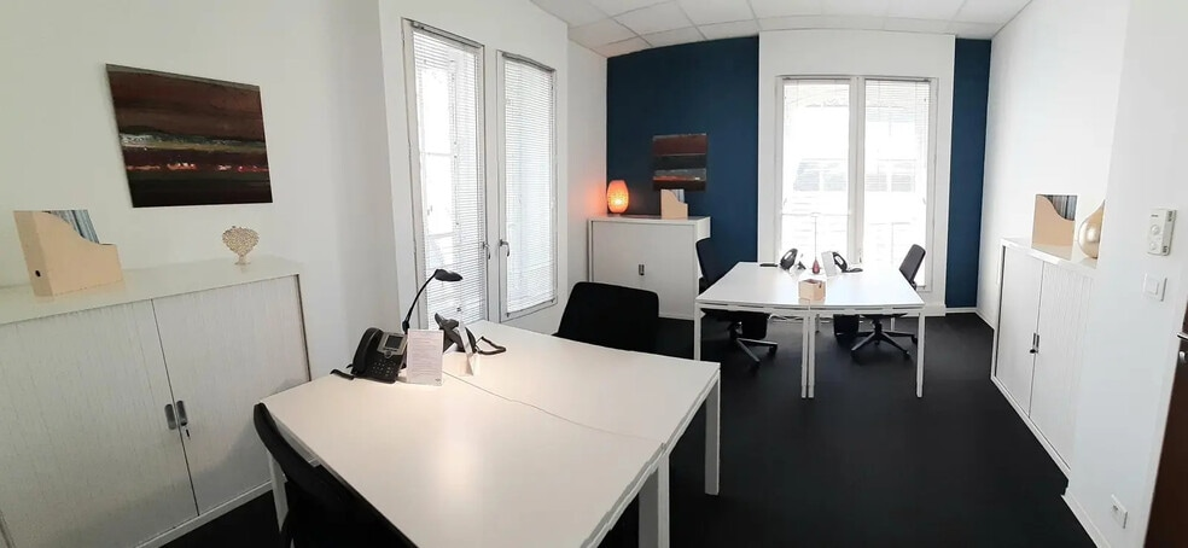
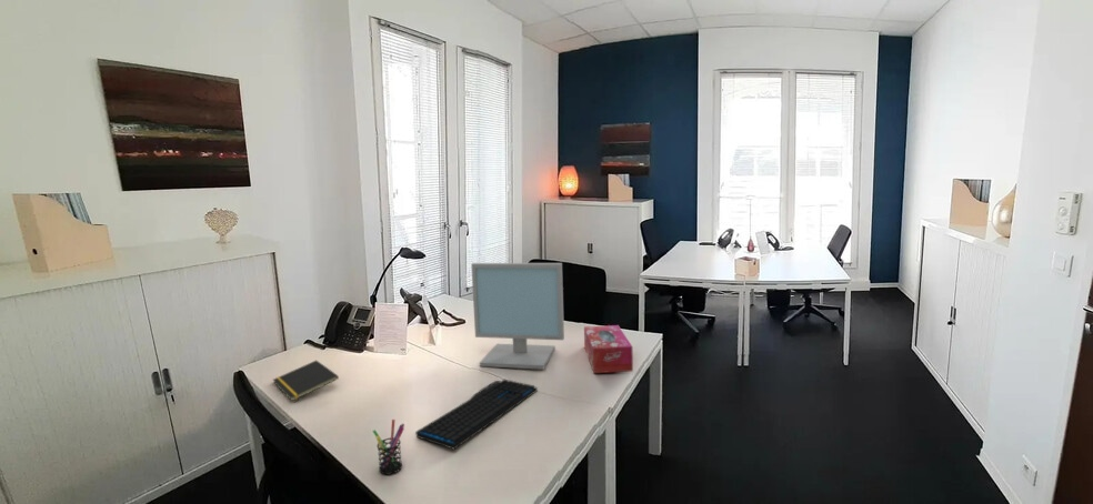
+ notepad (304, 379)
+ pen holder (387, 444)
+ tissue box (606, 347)
+ computer monitor (517, 311)
+ keyboard (479, 407)
